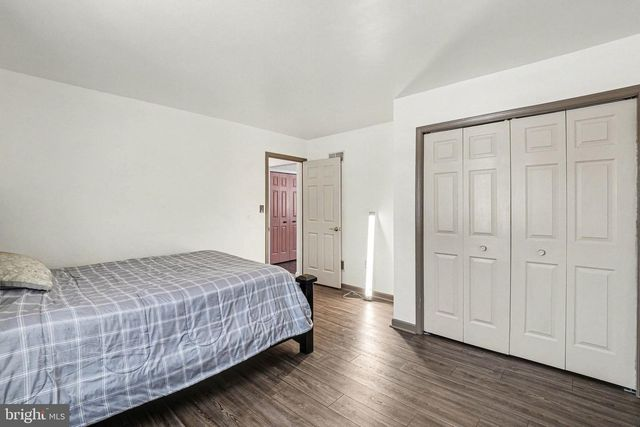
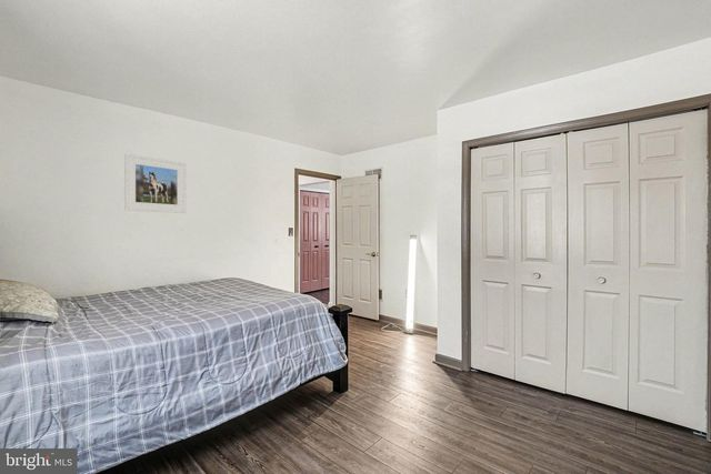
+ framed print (157, 185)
